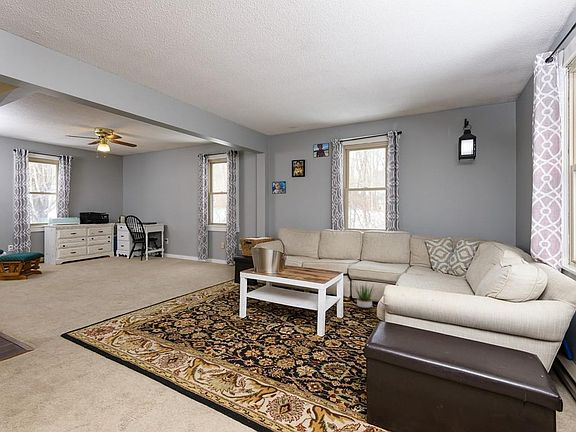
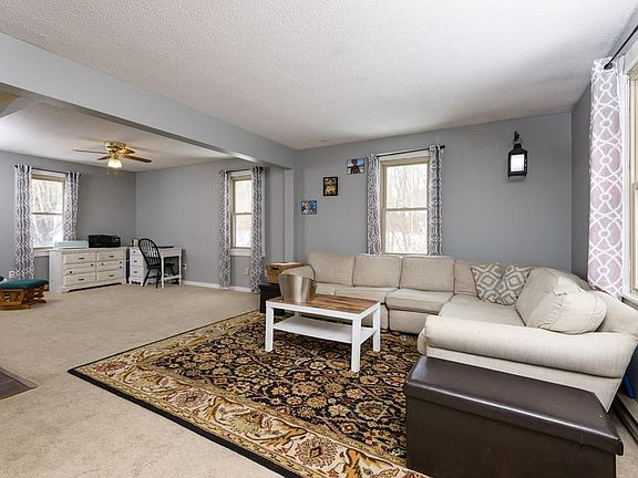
- potted plant (364, 294)
